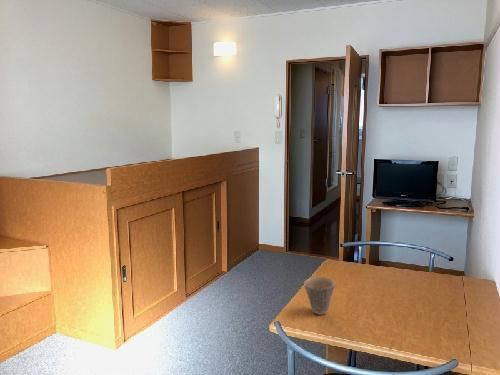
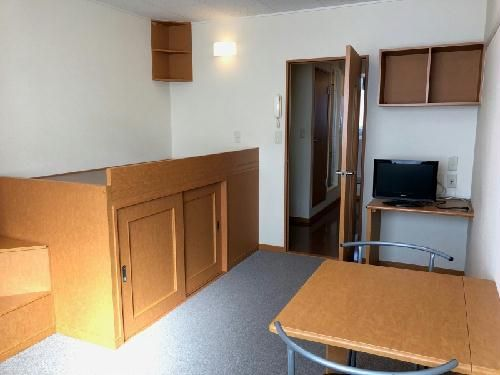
- cup (318, 297)
